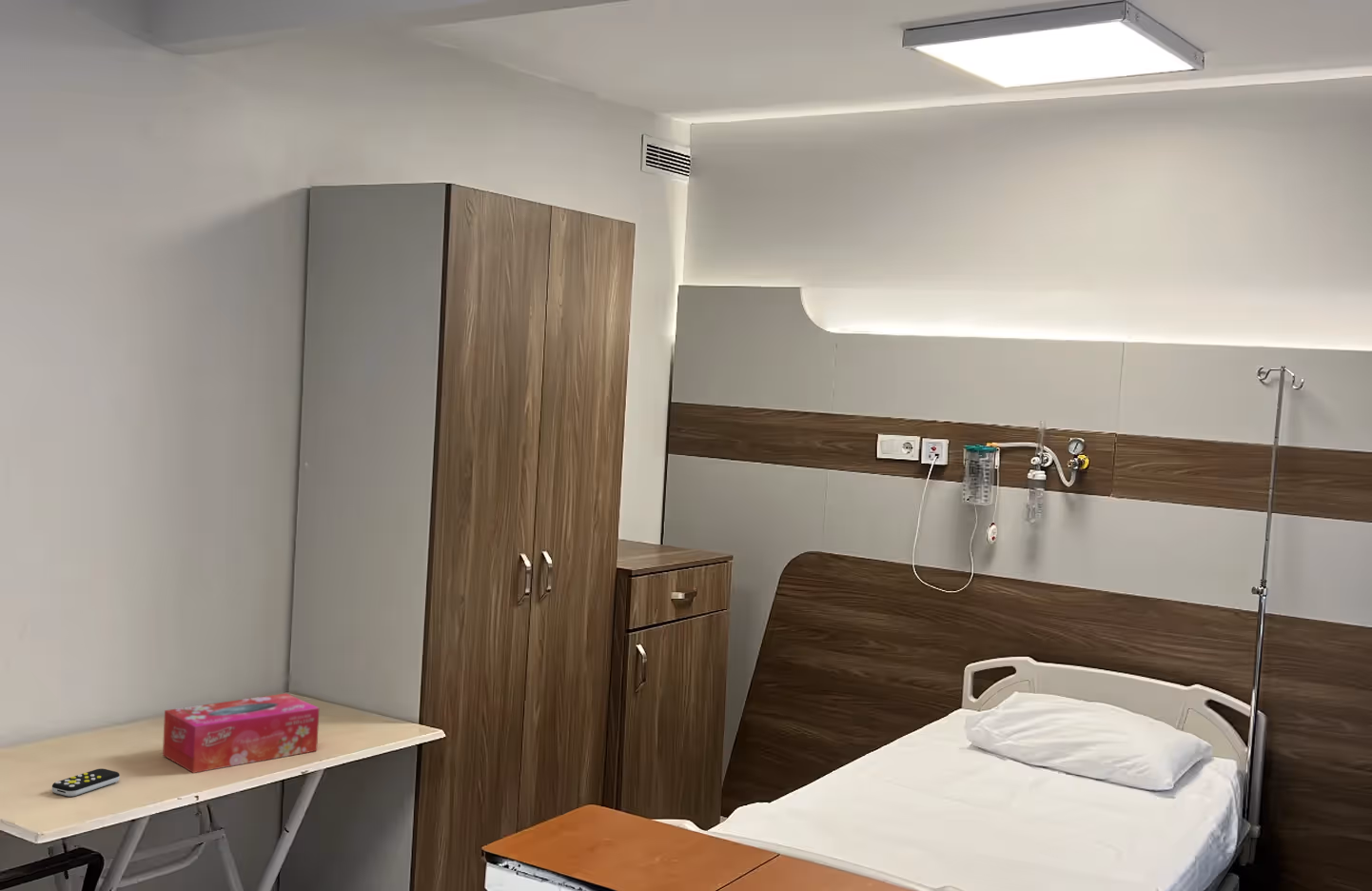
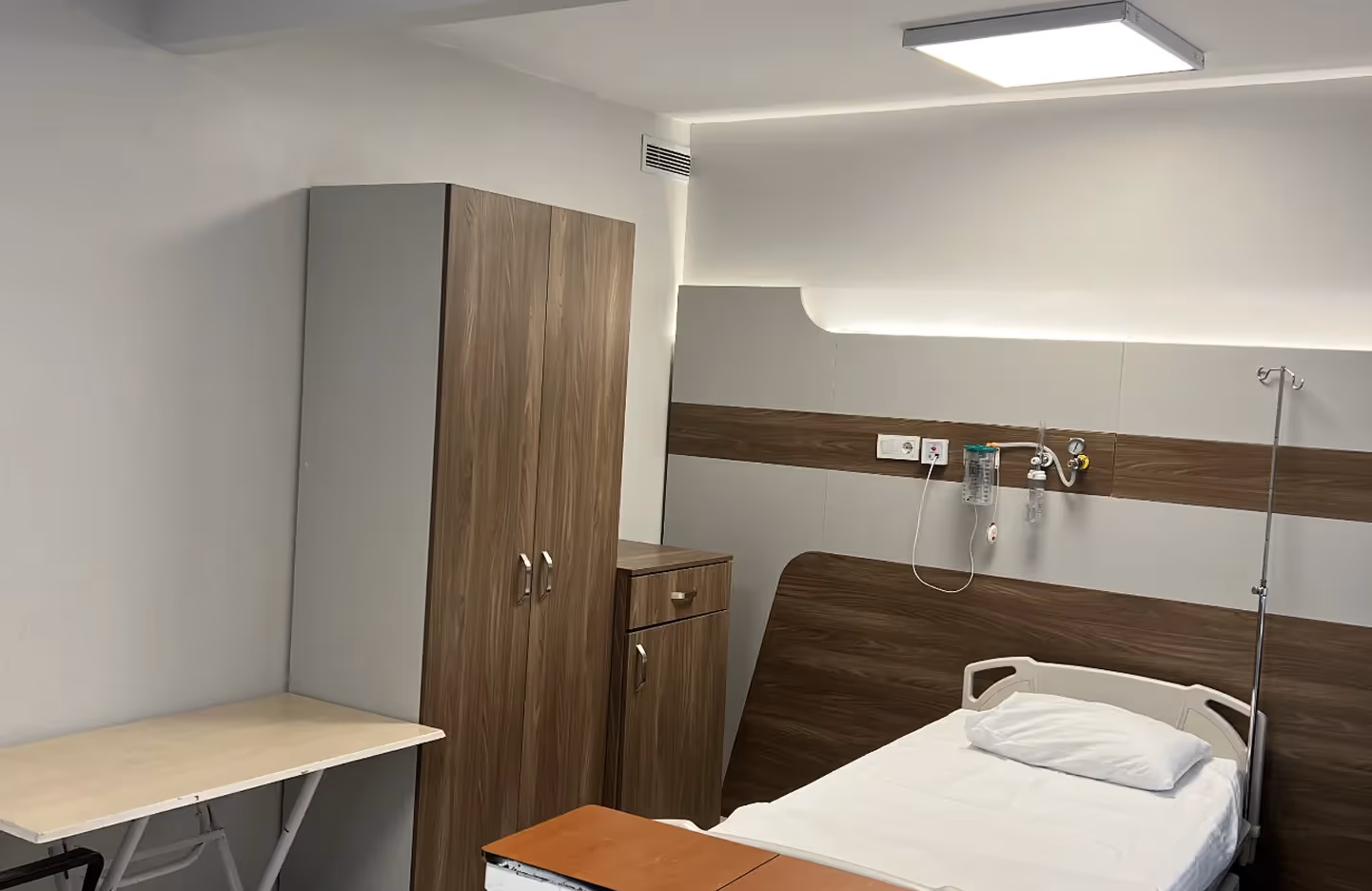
- tissue box (242, 730)
- remote control (86, 782)
